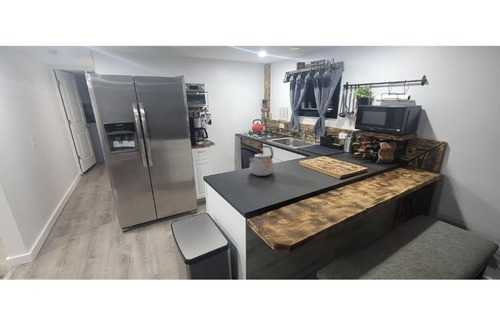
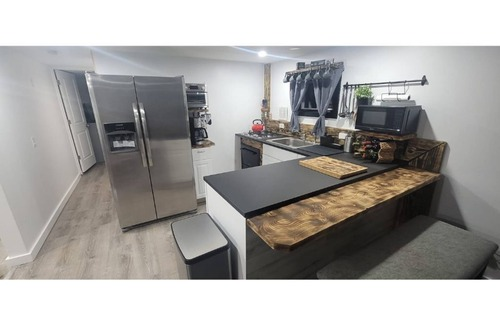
- kettle (261, 159)
